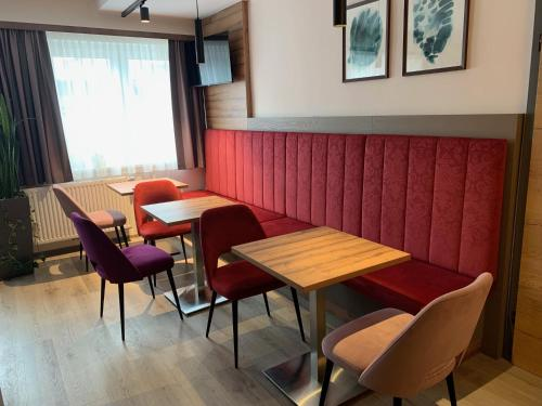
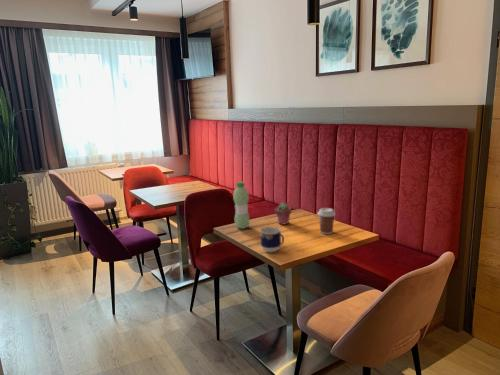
+ coffee cup (326, 220)
+ potted succulent (283, 212)
+ cup (273, 240)
+ water bottle (241, 205)
